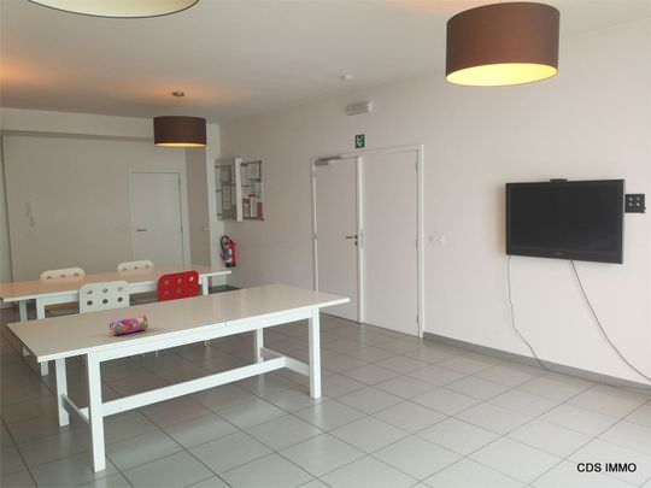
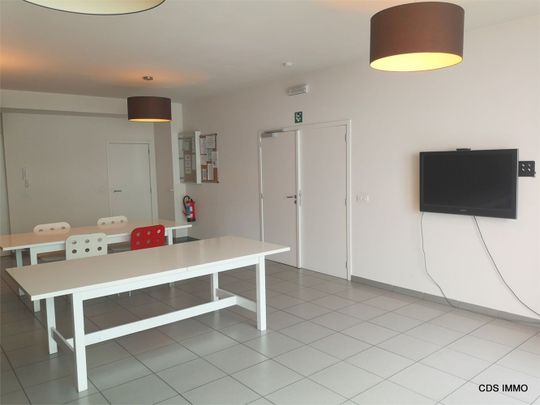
- pencil case (129, 324)
